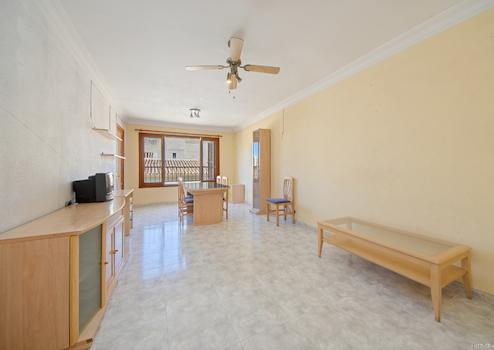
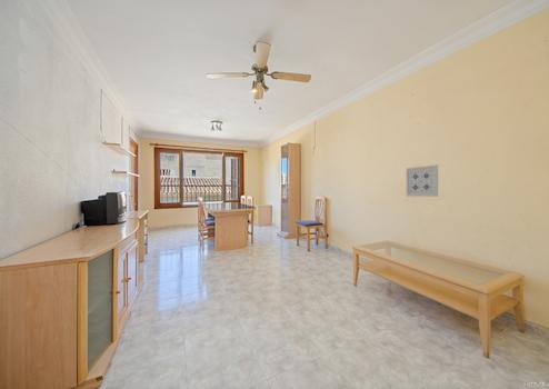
+ wall art (421, 181)
